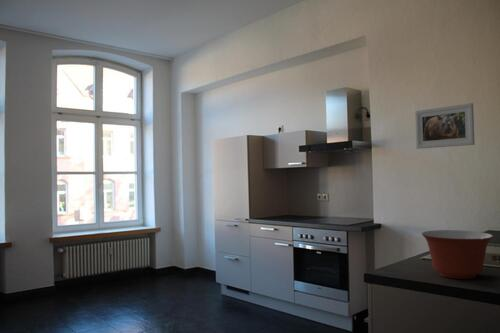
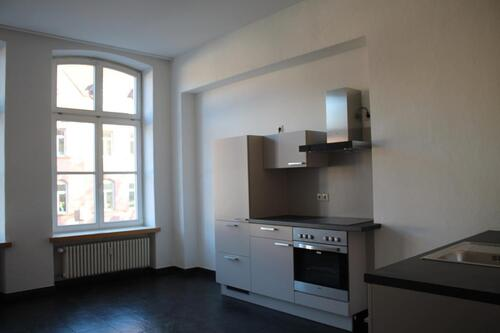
- mixing bowl (456, 254)
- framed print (443, 127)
